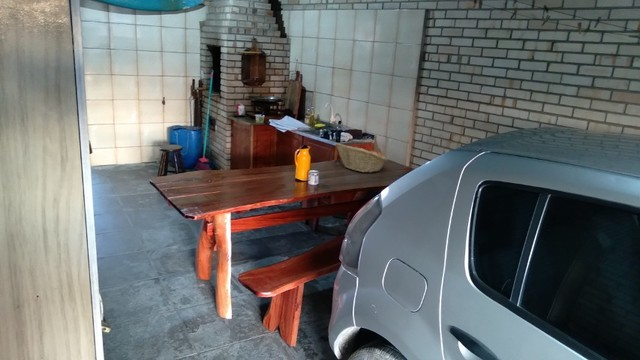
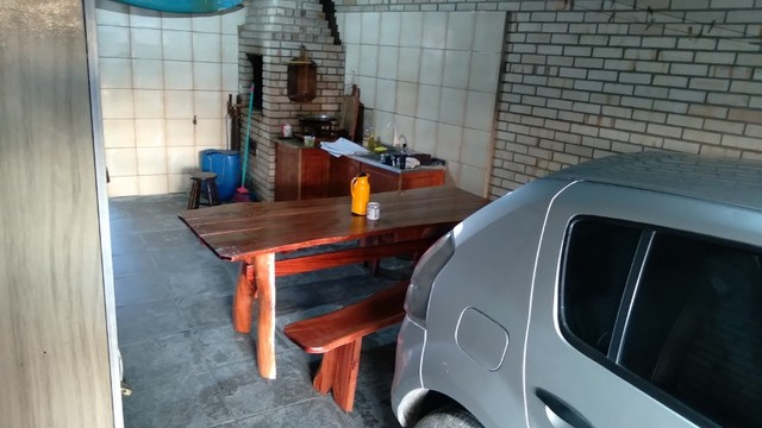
- fruit basket (360, 156)
